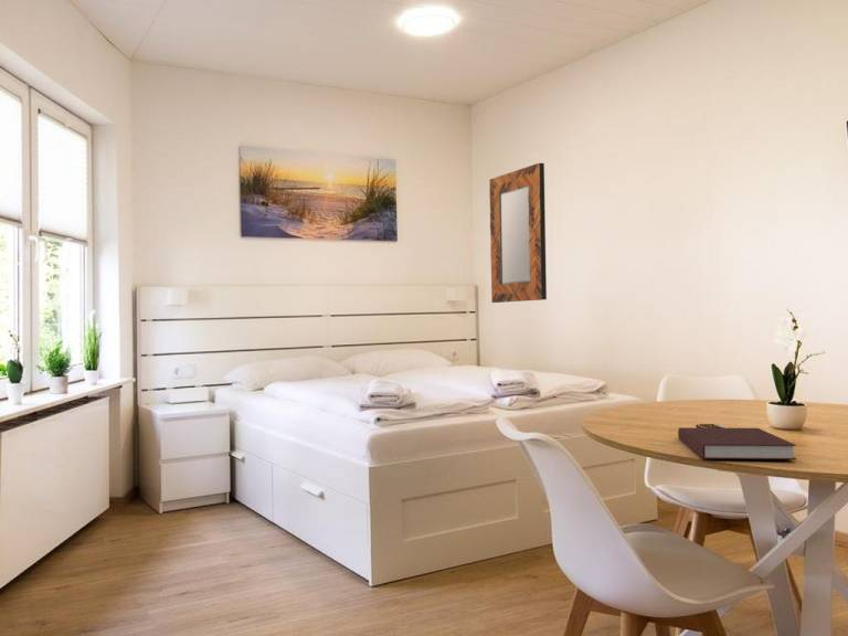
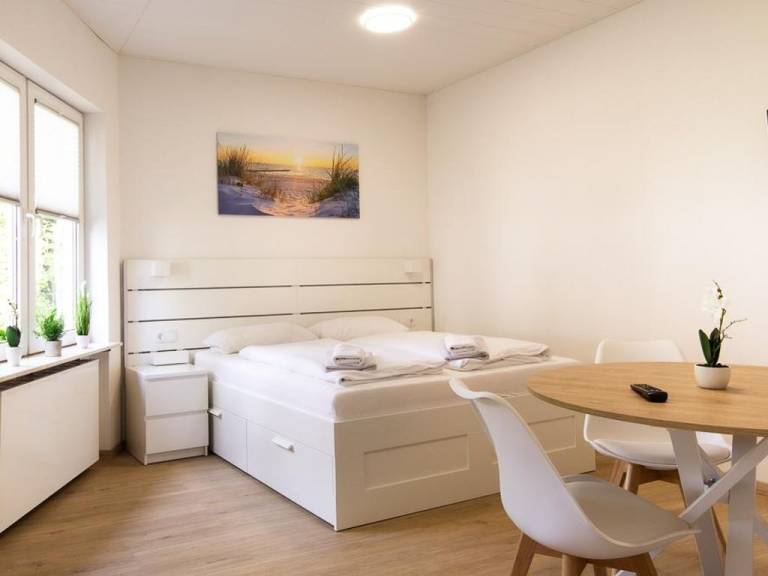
- home mirror (516, 236)
- notebook (732, 442)
